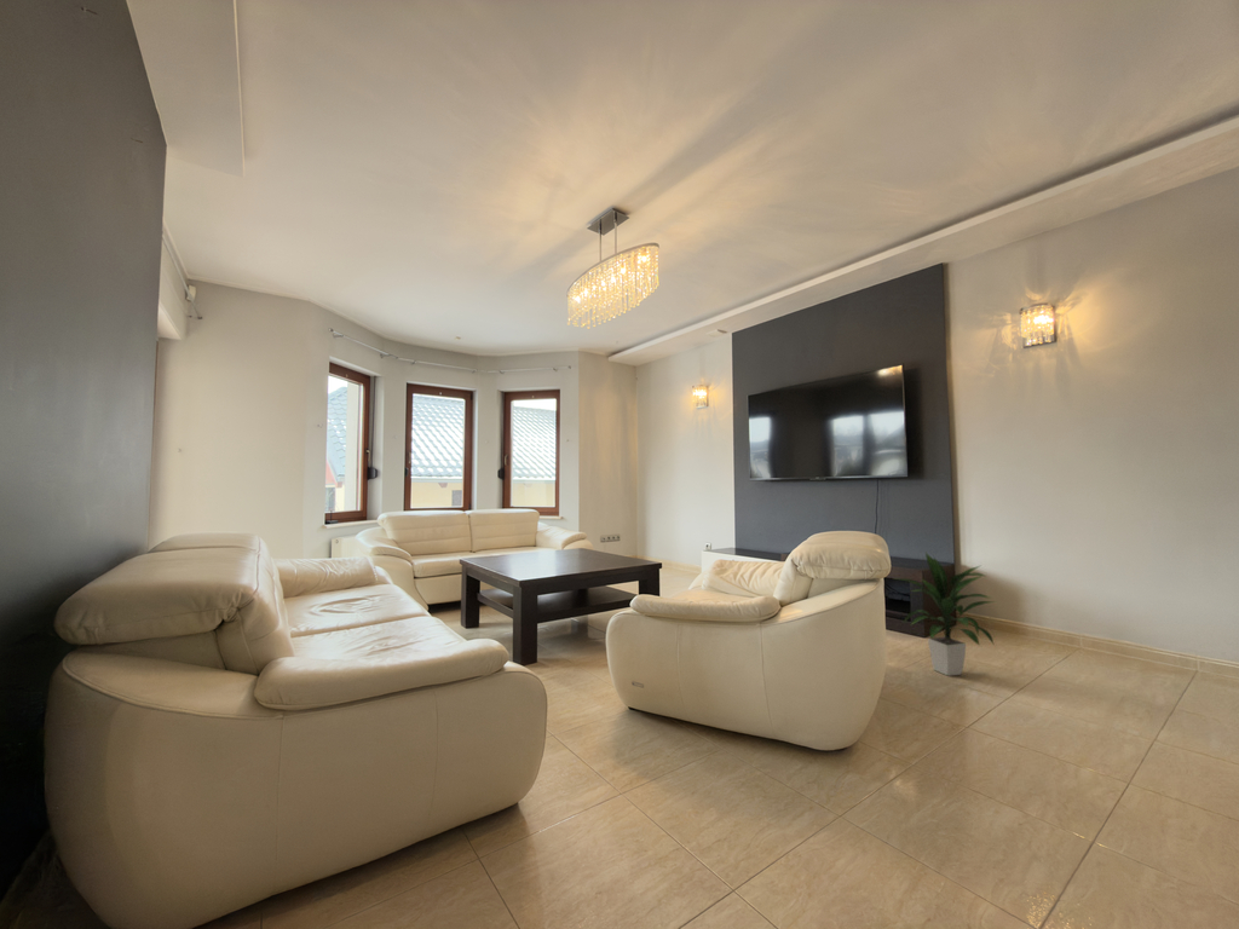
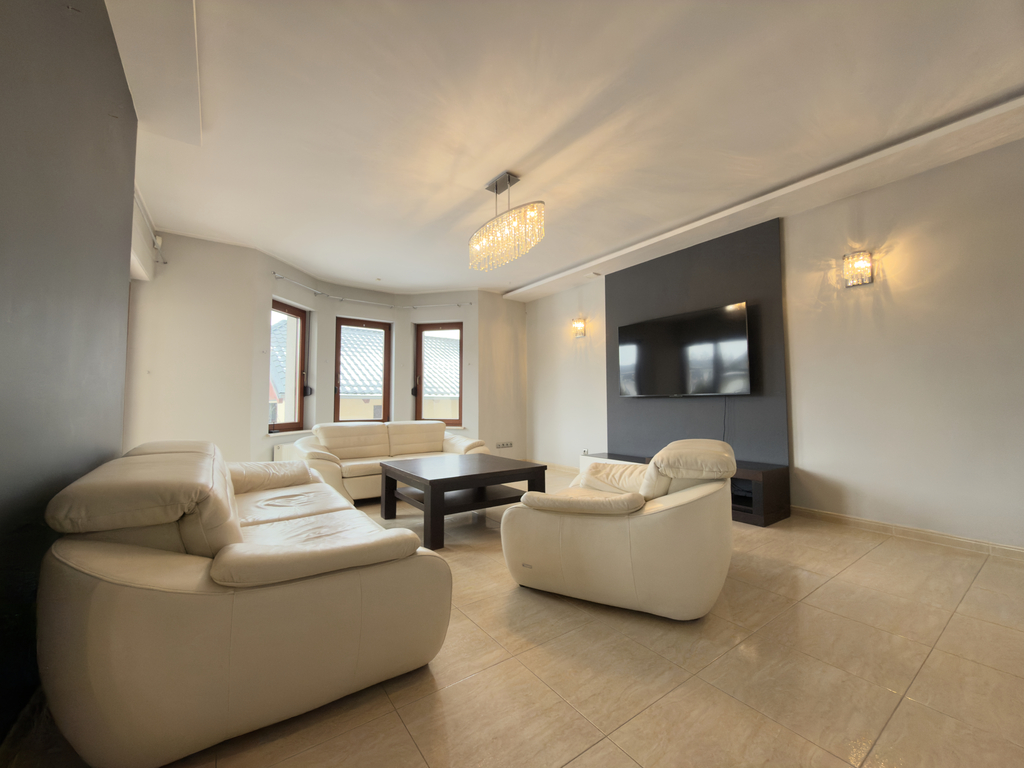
- indoor plant (950, 613)
